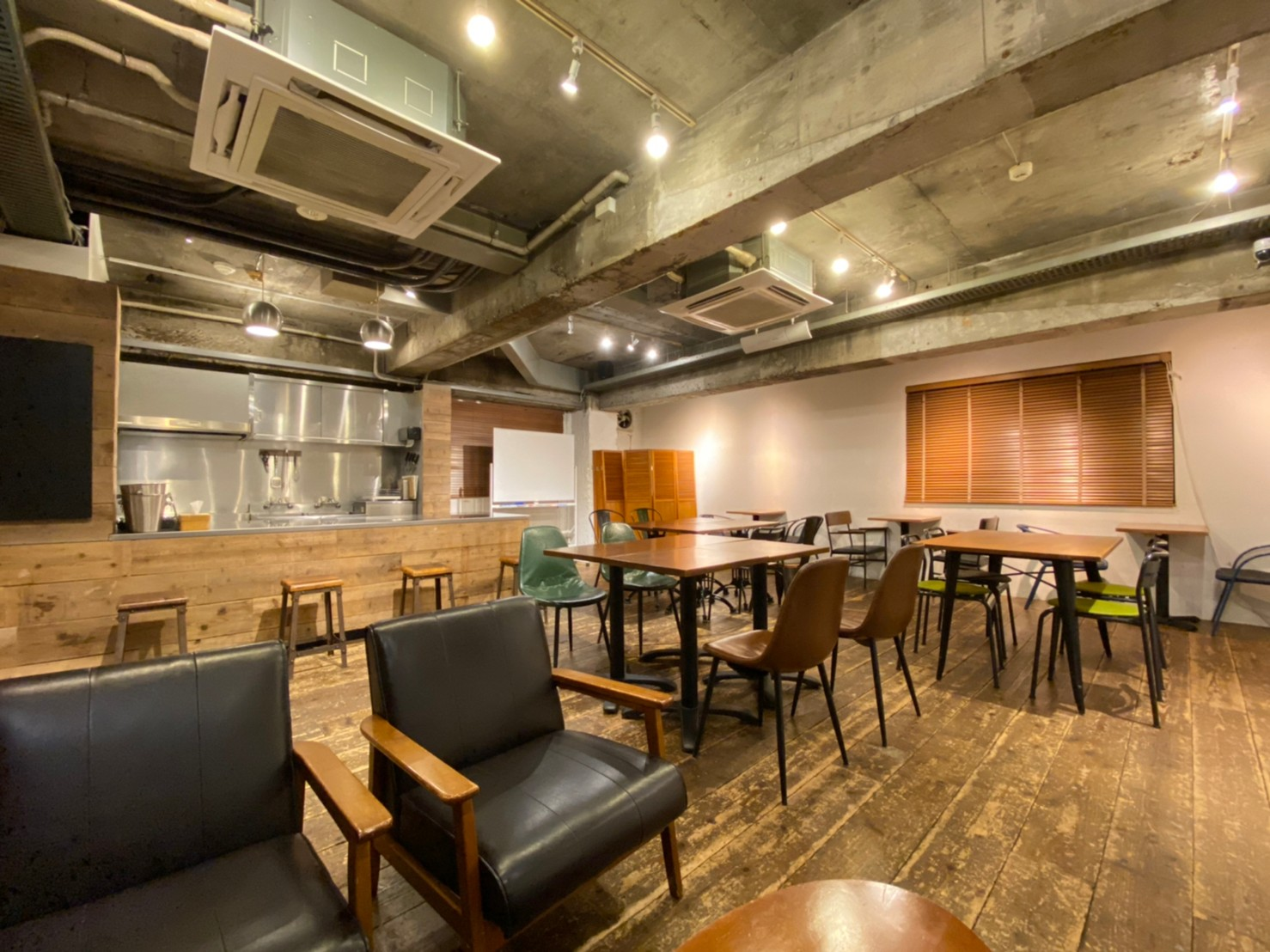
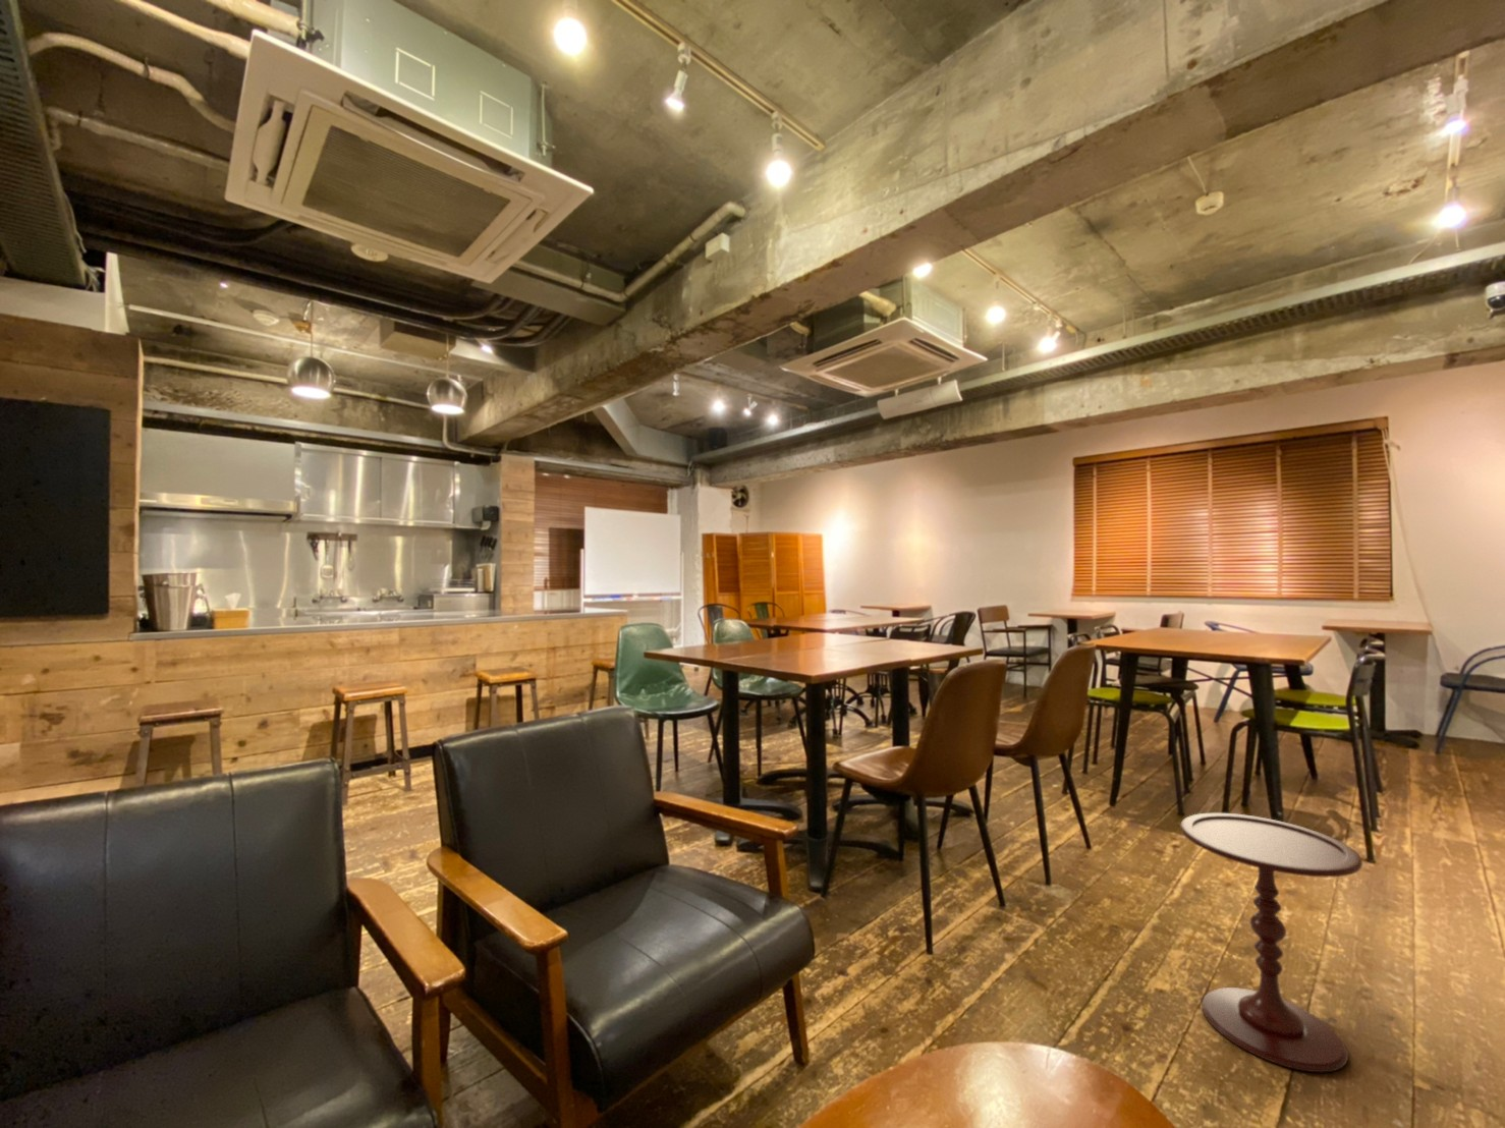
+ side table (1267, 932)
